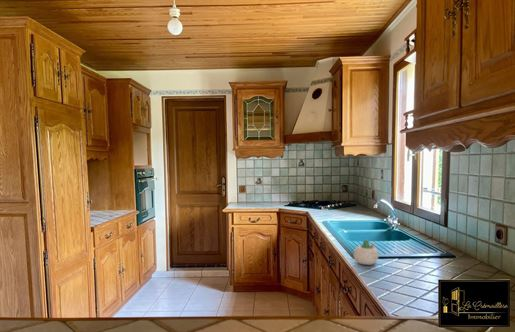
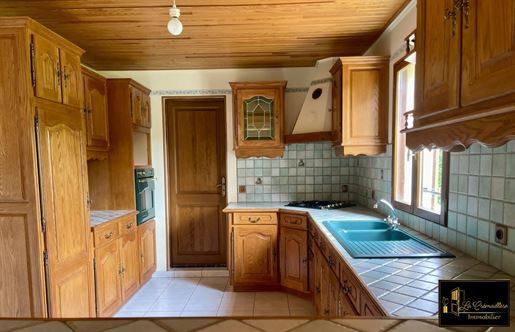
- succulent planter (366, 251)
